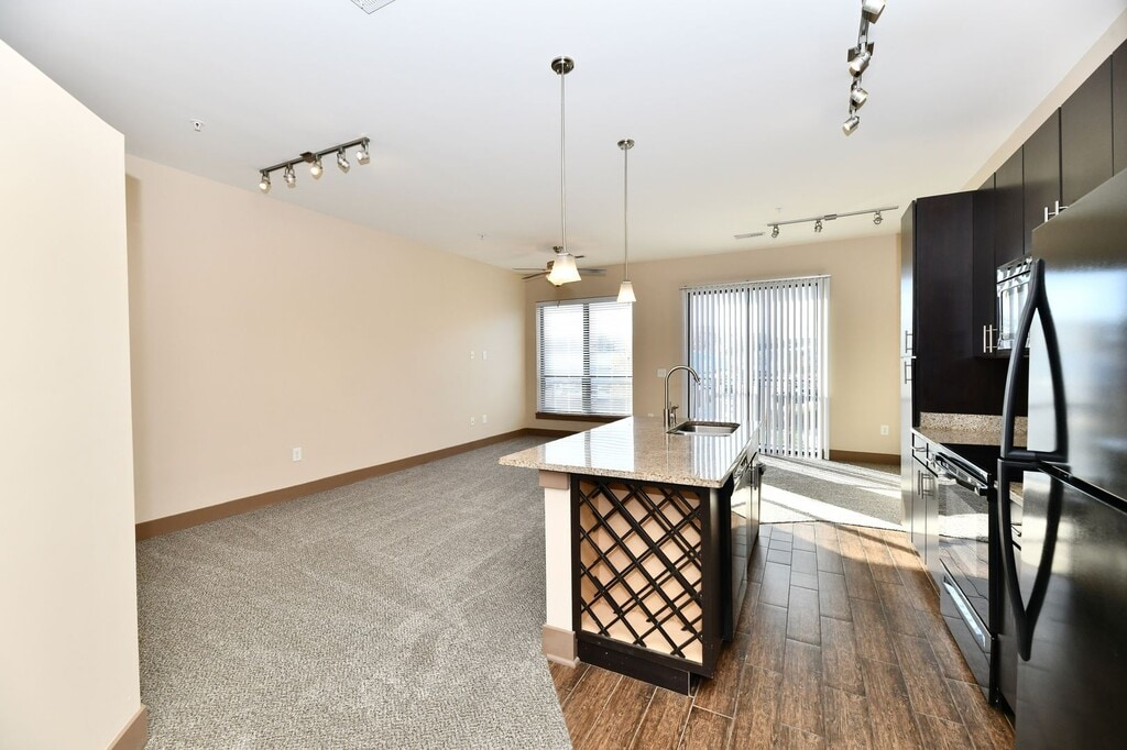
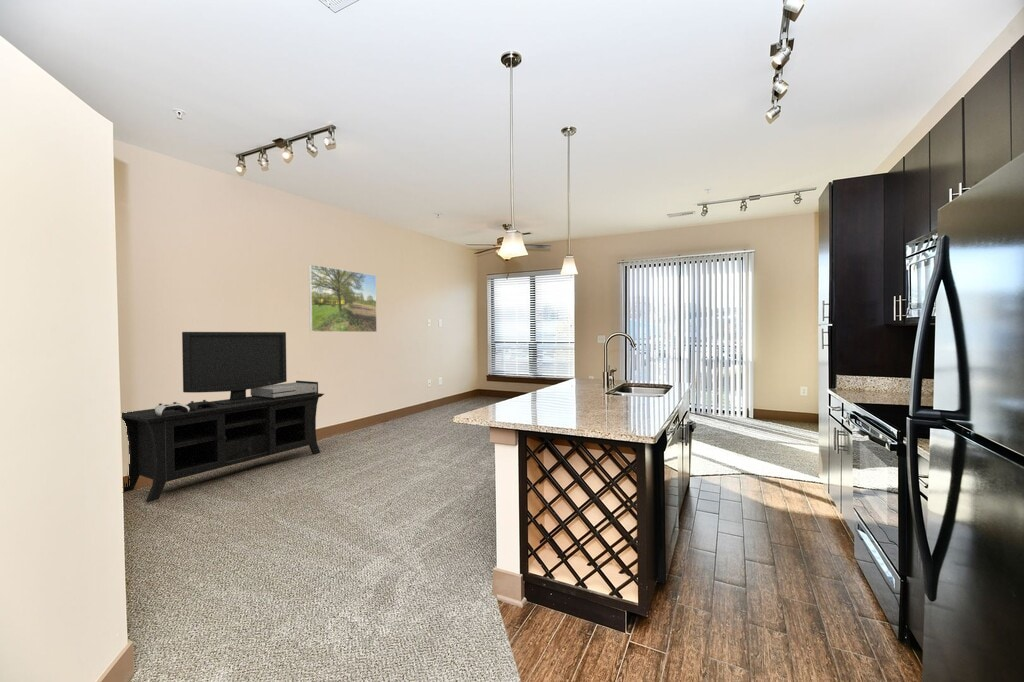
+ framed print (345, 301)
+ media console (234, 401)
